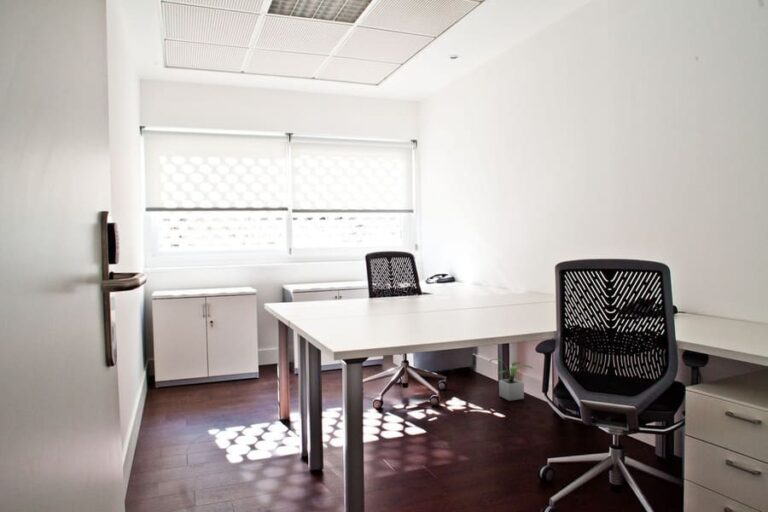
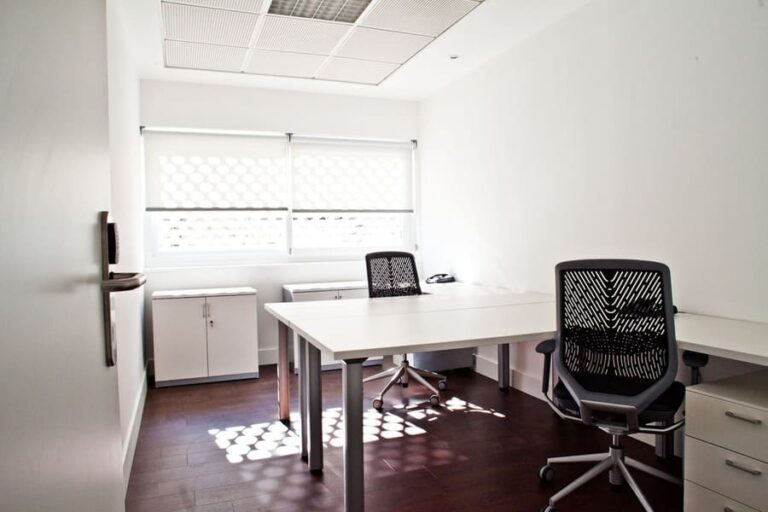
- potted plant (510, 378)
